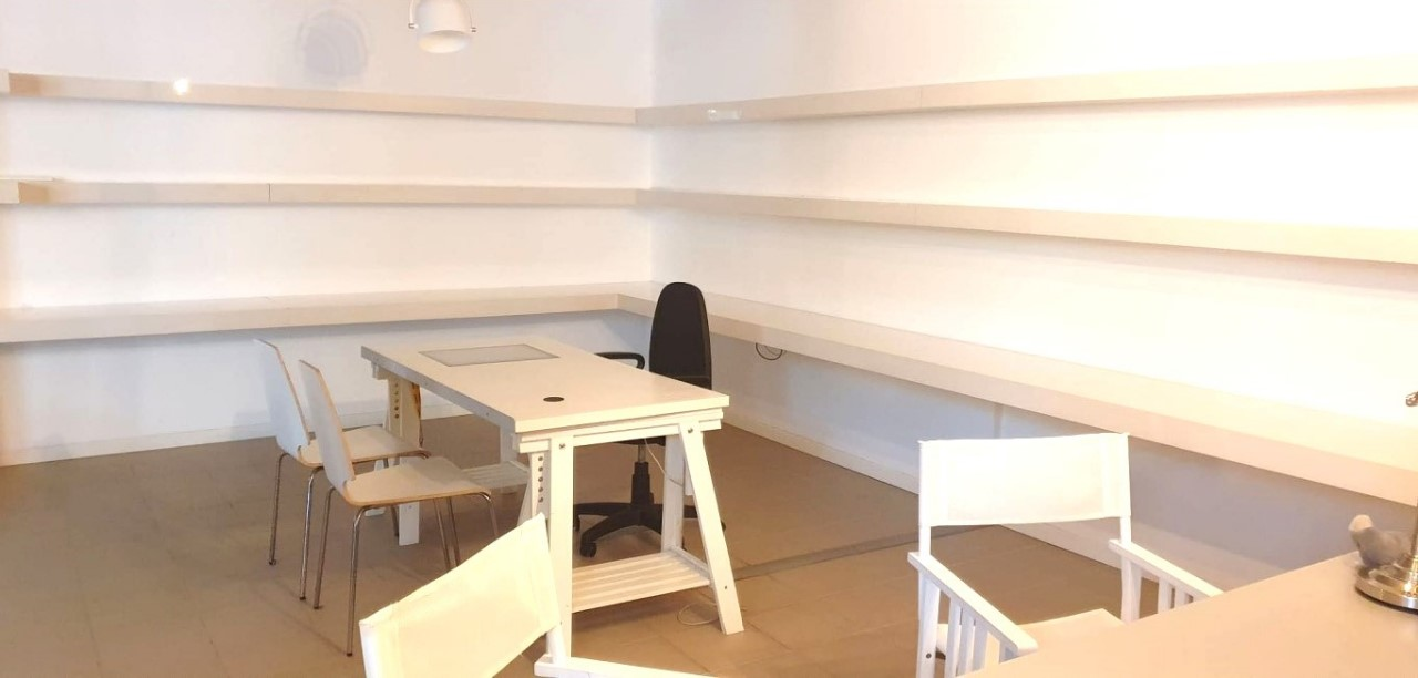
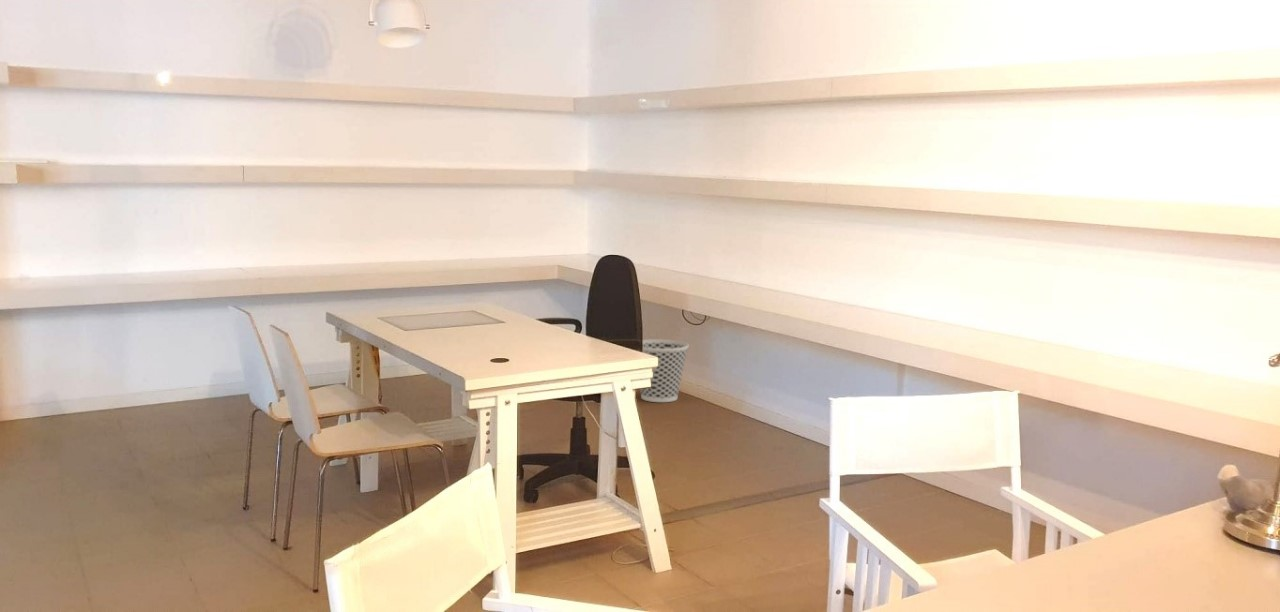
+ wastebasket (659, 371)
